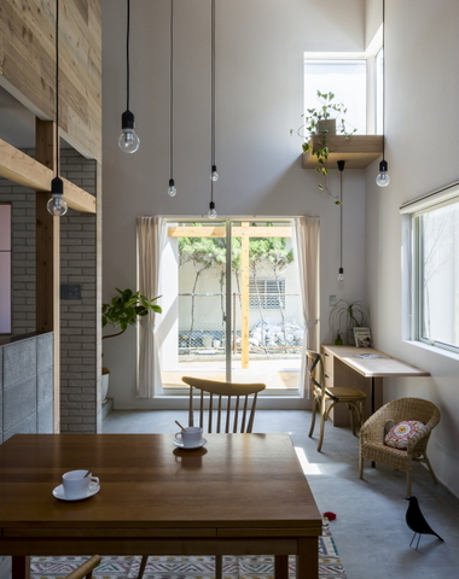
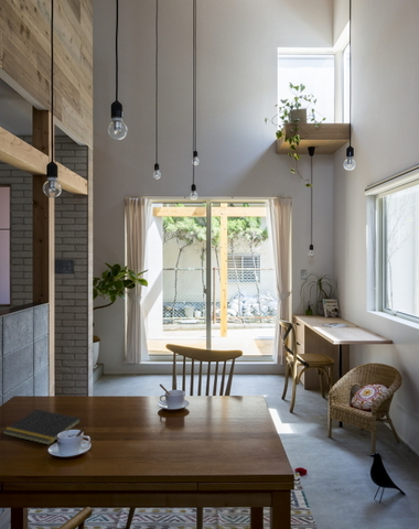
+ notepad (42, 425)
